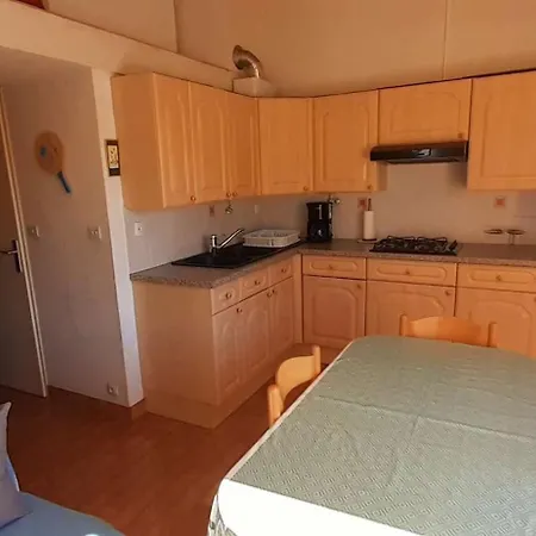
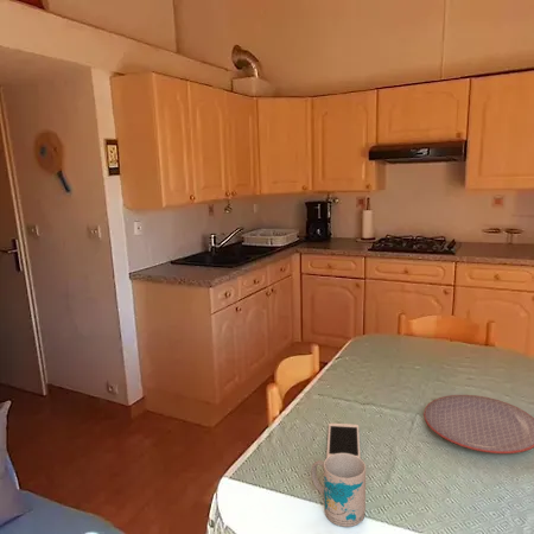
+ cell phone (343, 441)
+ mug (336, 484)
+ plate (479, 424)
